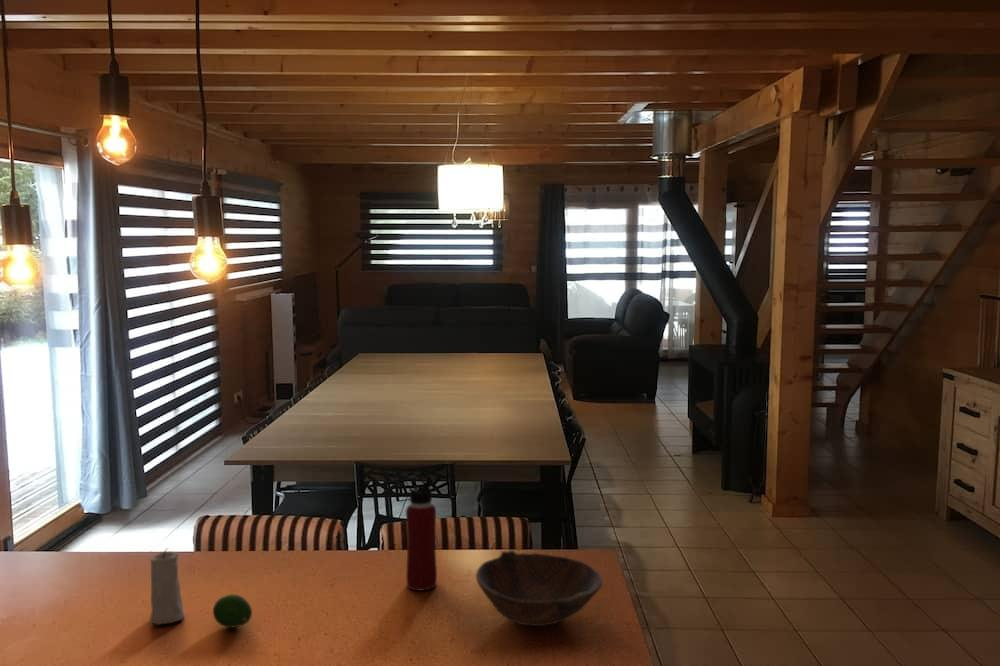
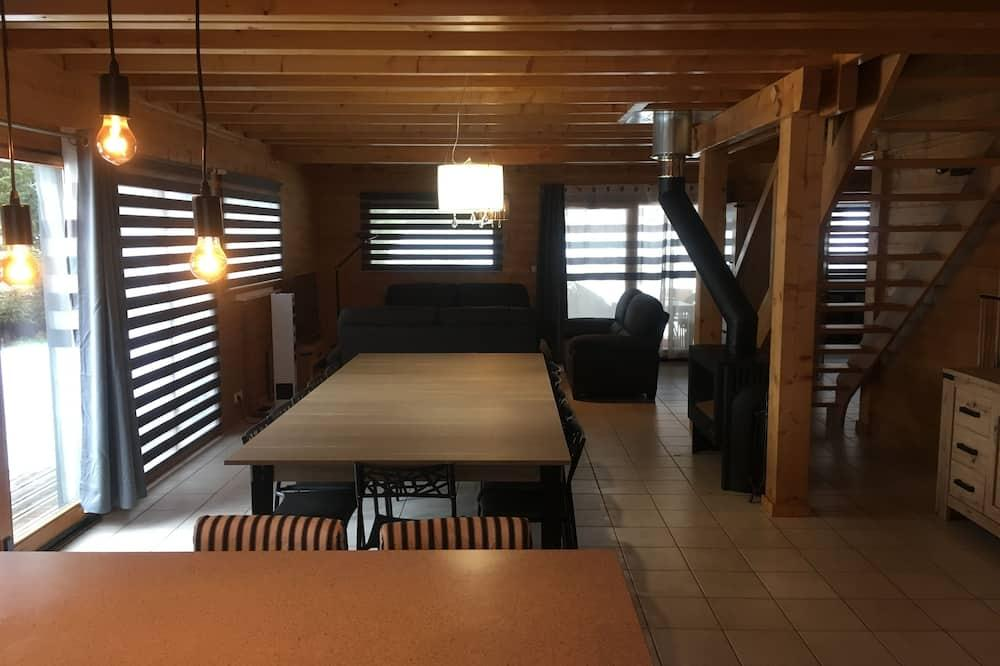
- fruit (232, 610)
- bowl (537, 594)
- candle (166, 583)
- water bottle (420, 530)
